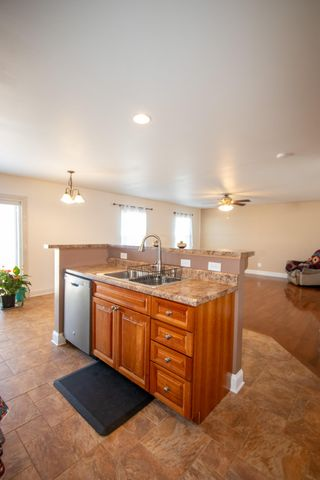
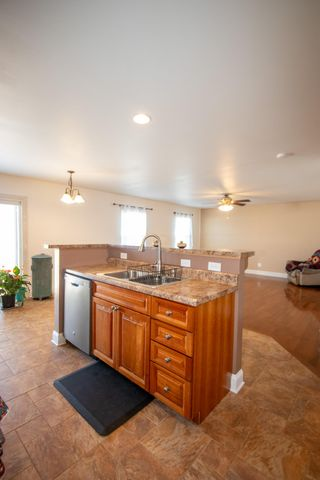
+ trash can (42, 275)
